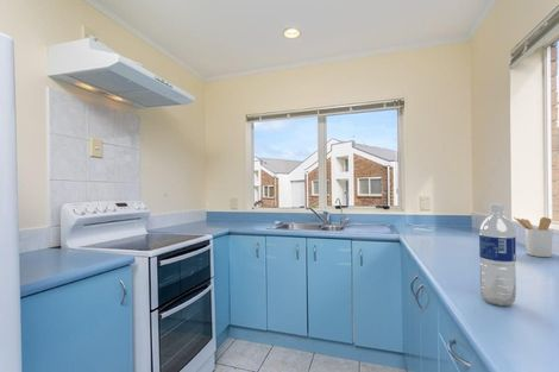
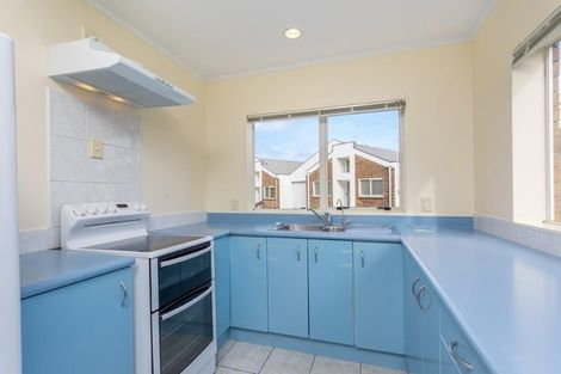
- water bottle (496, 253)
- utensil holder (532, 234)
